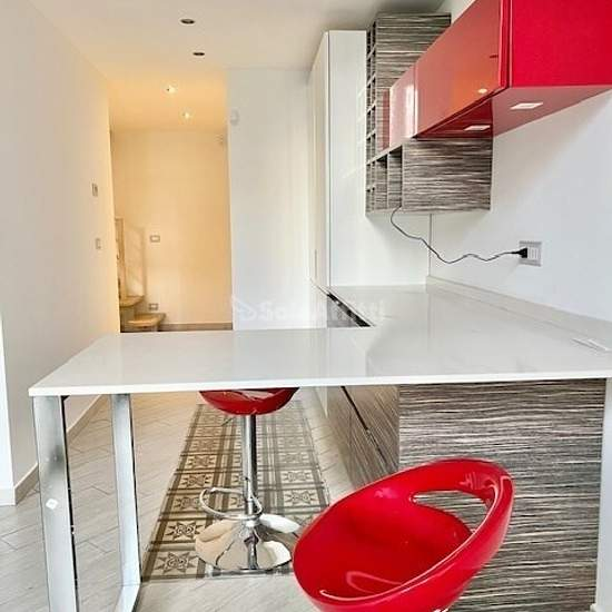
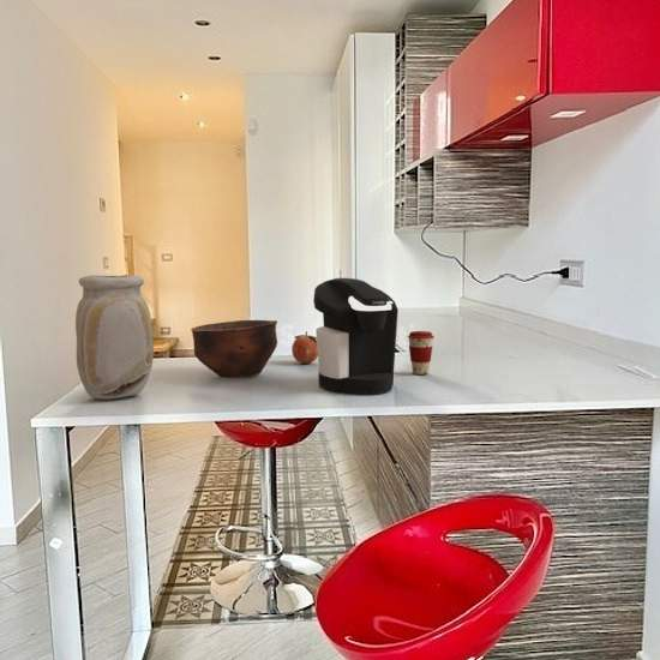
+ fruit (305, 347)
+ bowl (234, 348)
+ coffee maker (358, 332)
+ vase (114, 336)
+ coffee cup (420, 352)
